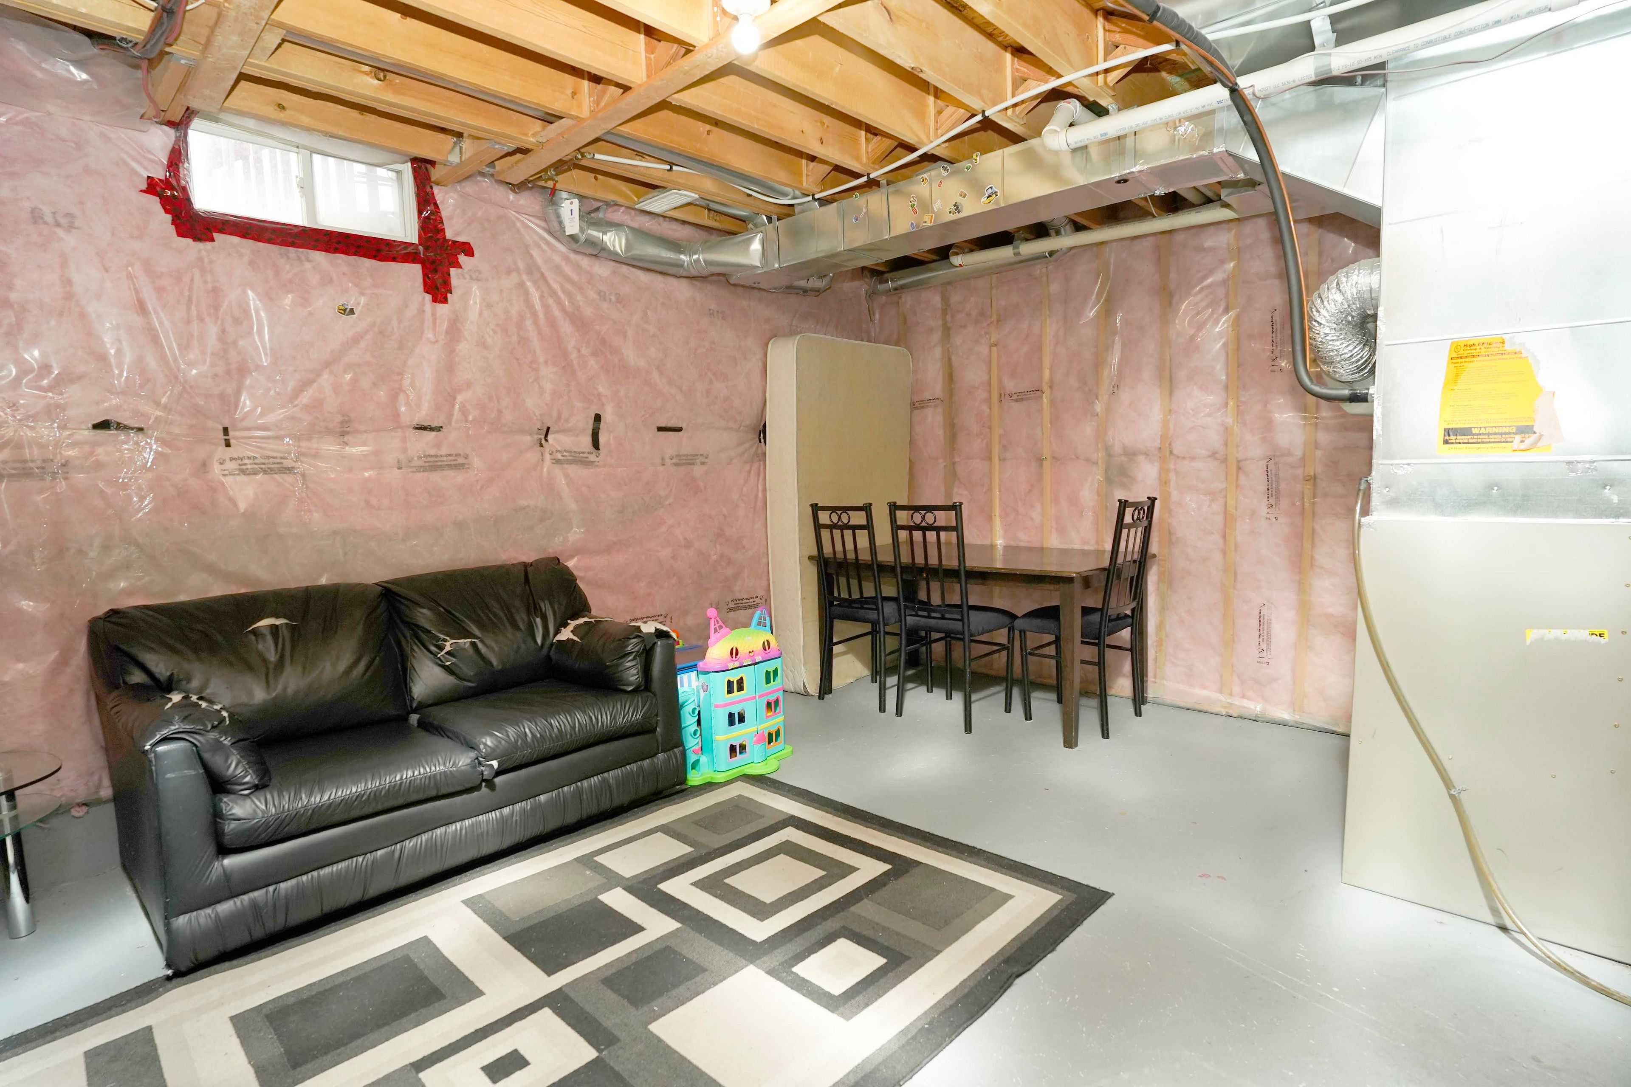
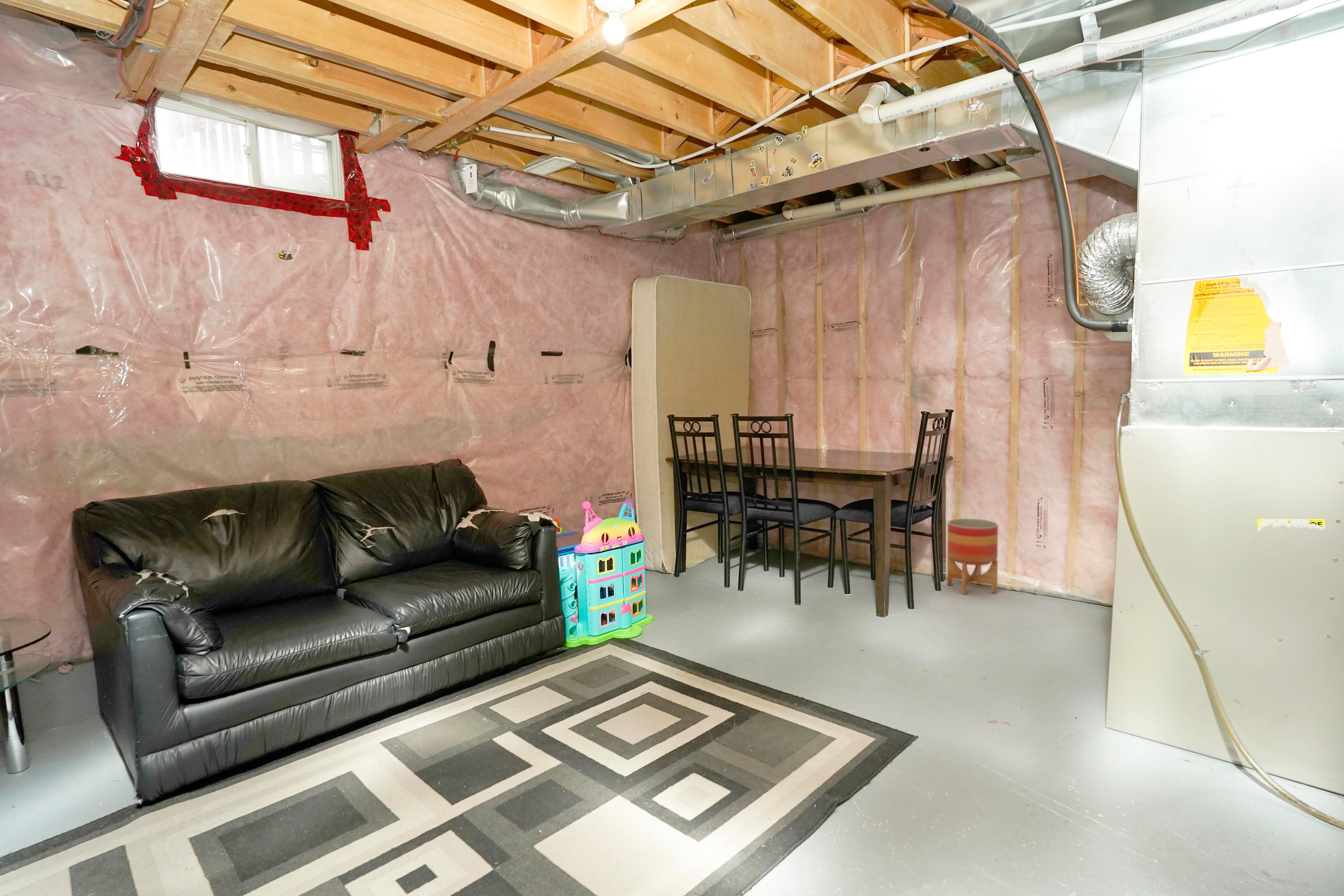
+ planter (972, 556)
